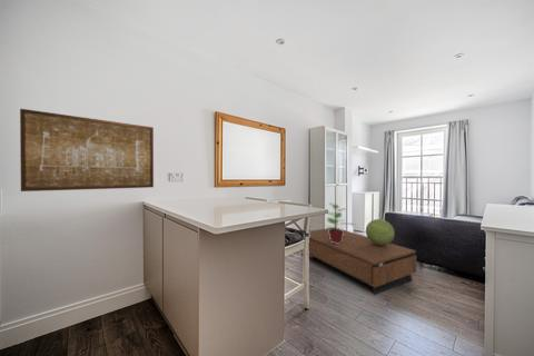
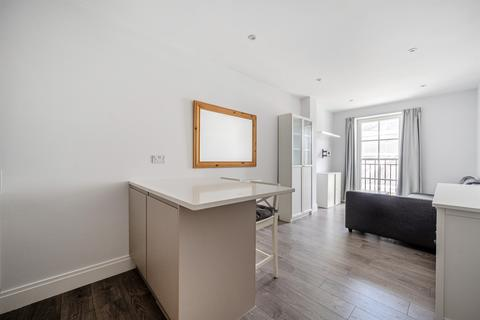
- decorative sphere (379, 231)
- coffee table (348, 253)
- potted plant (335, 220)
- wall art (97, 154)
